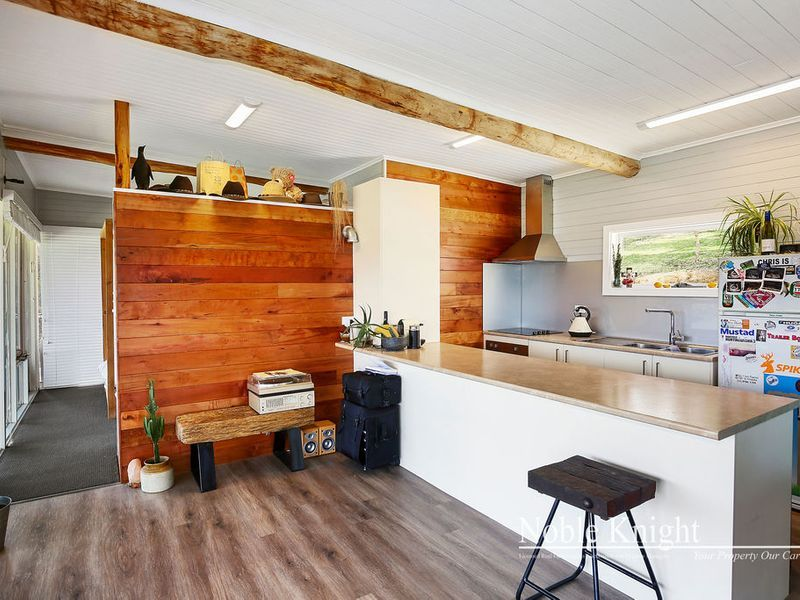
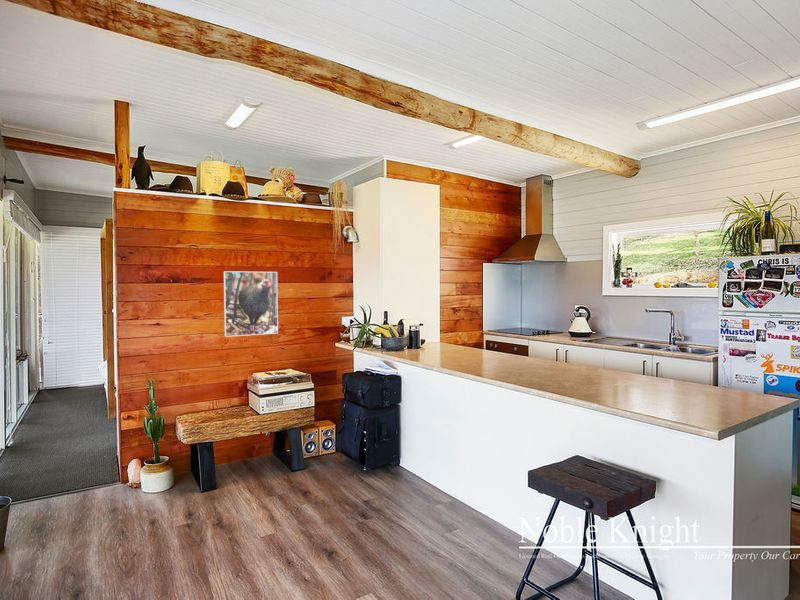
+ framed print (251, 303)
